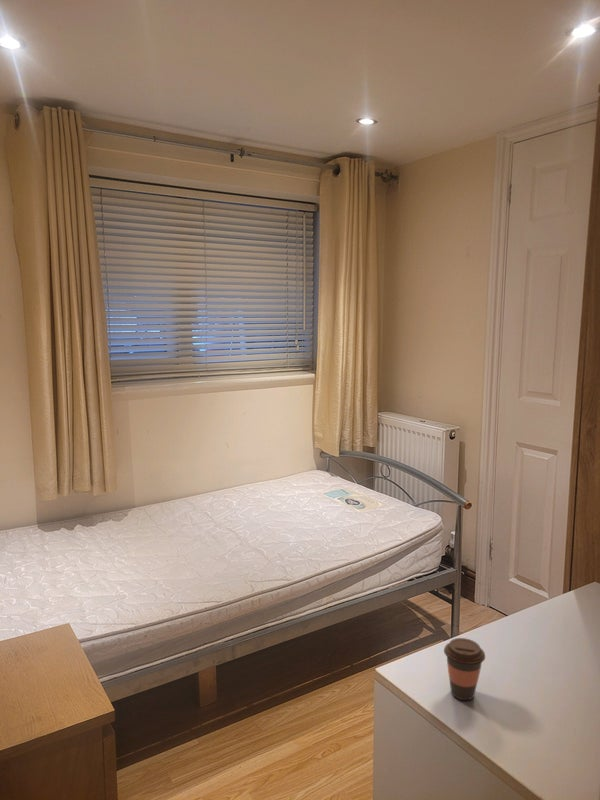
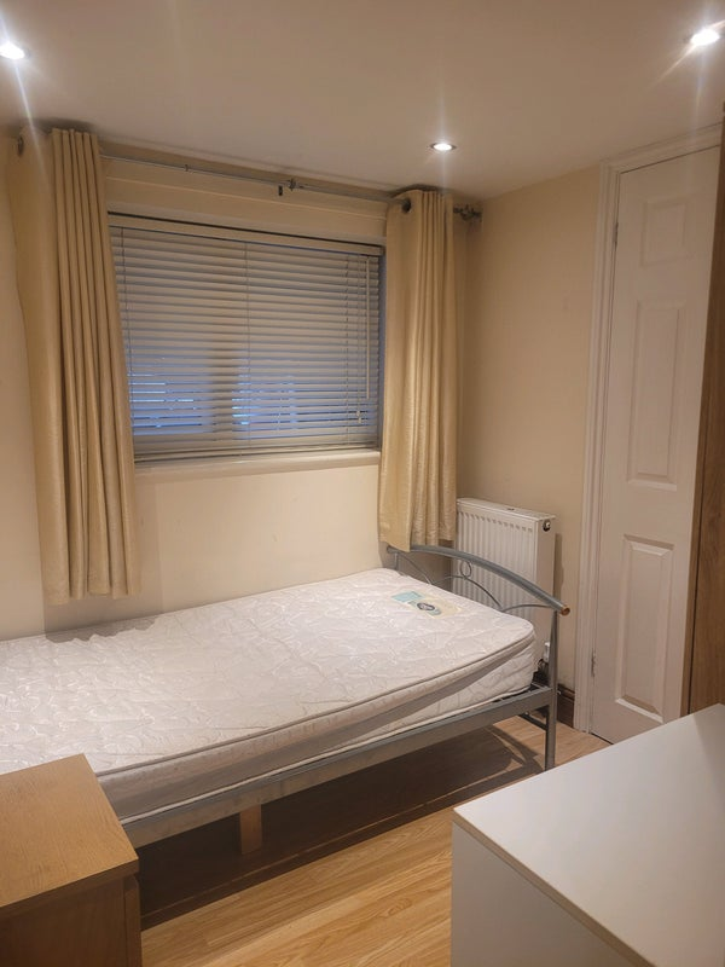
- coffee cup (463, 669)
